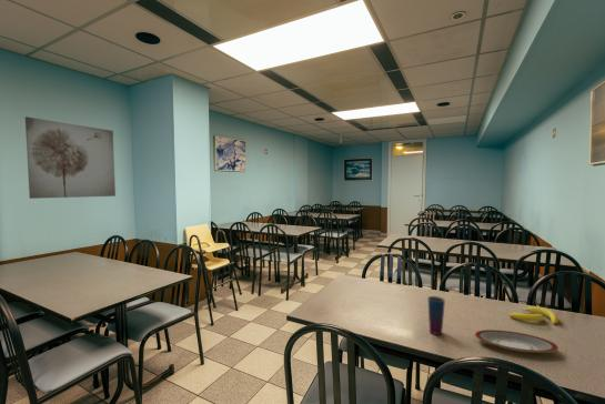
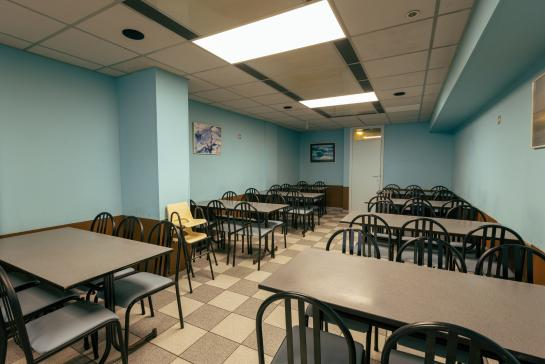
- cup (435, 315)
- wall art (75, 161)
- plate (514, 343)
- banana (532, 314)
